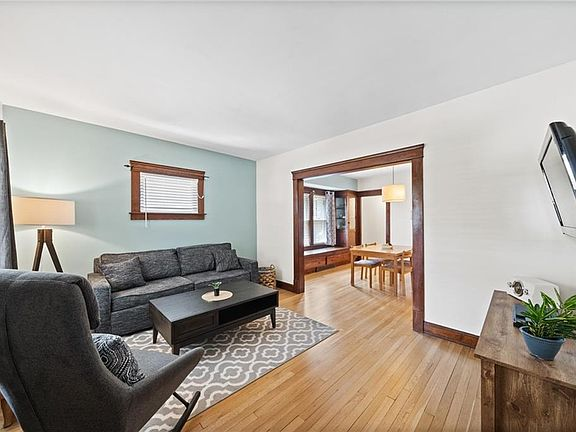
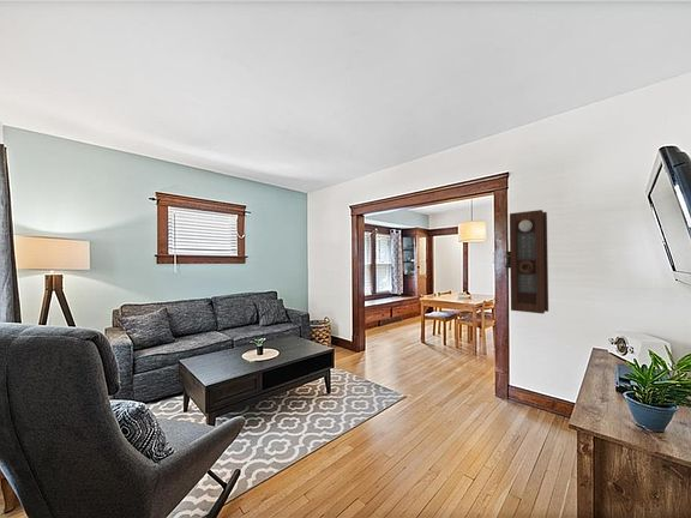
+ pendulum clock (523, 261)
